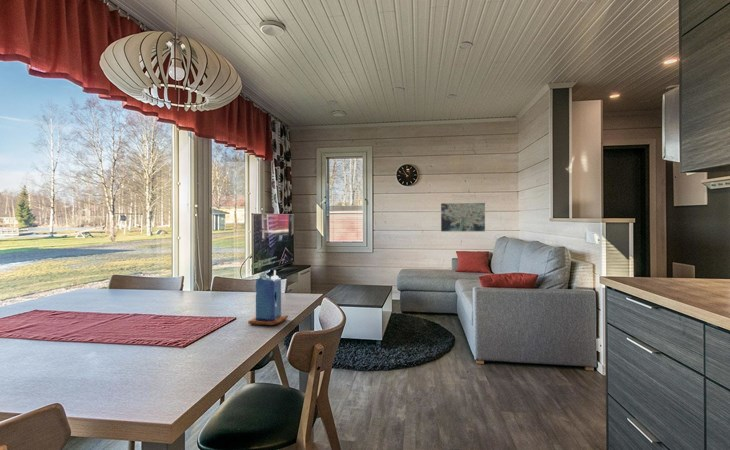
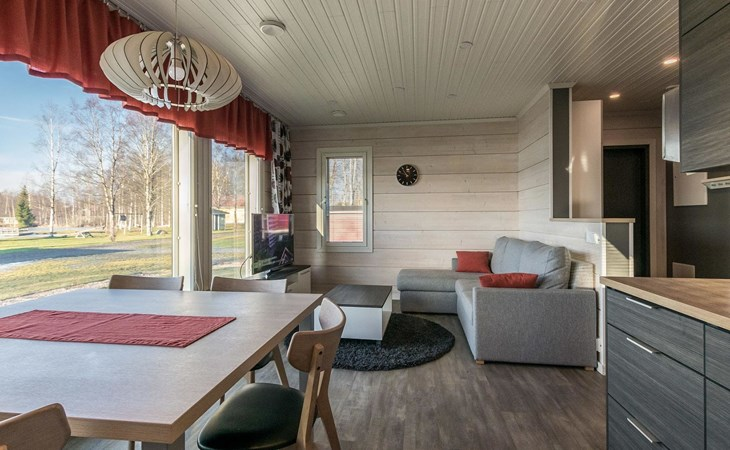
- wall art (462, 217)
- candle (268, 295)
